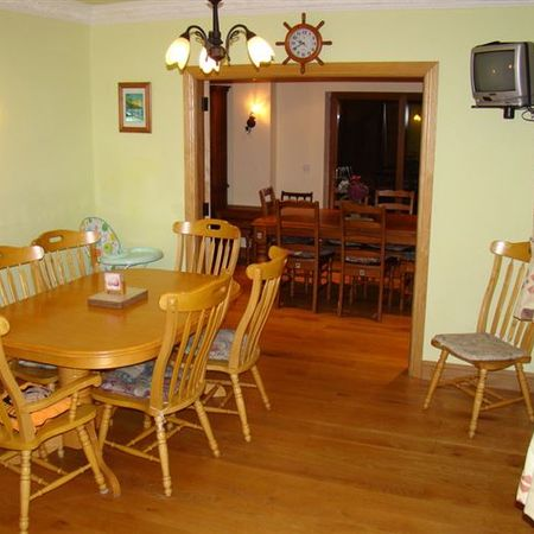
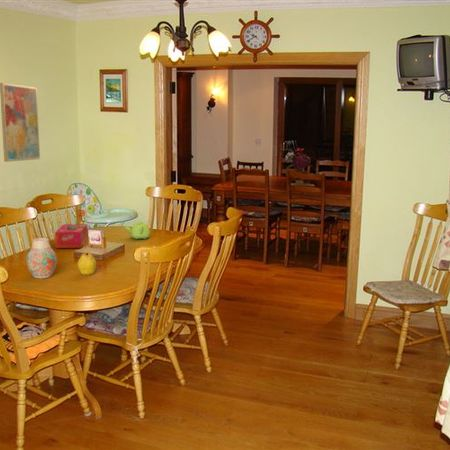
+ tissue box (72, 235)
+ vase (41, 258)
+ wall art (21, 123)
+ fruit (87, 263)
+ teapot (137, 229)
